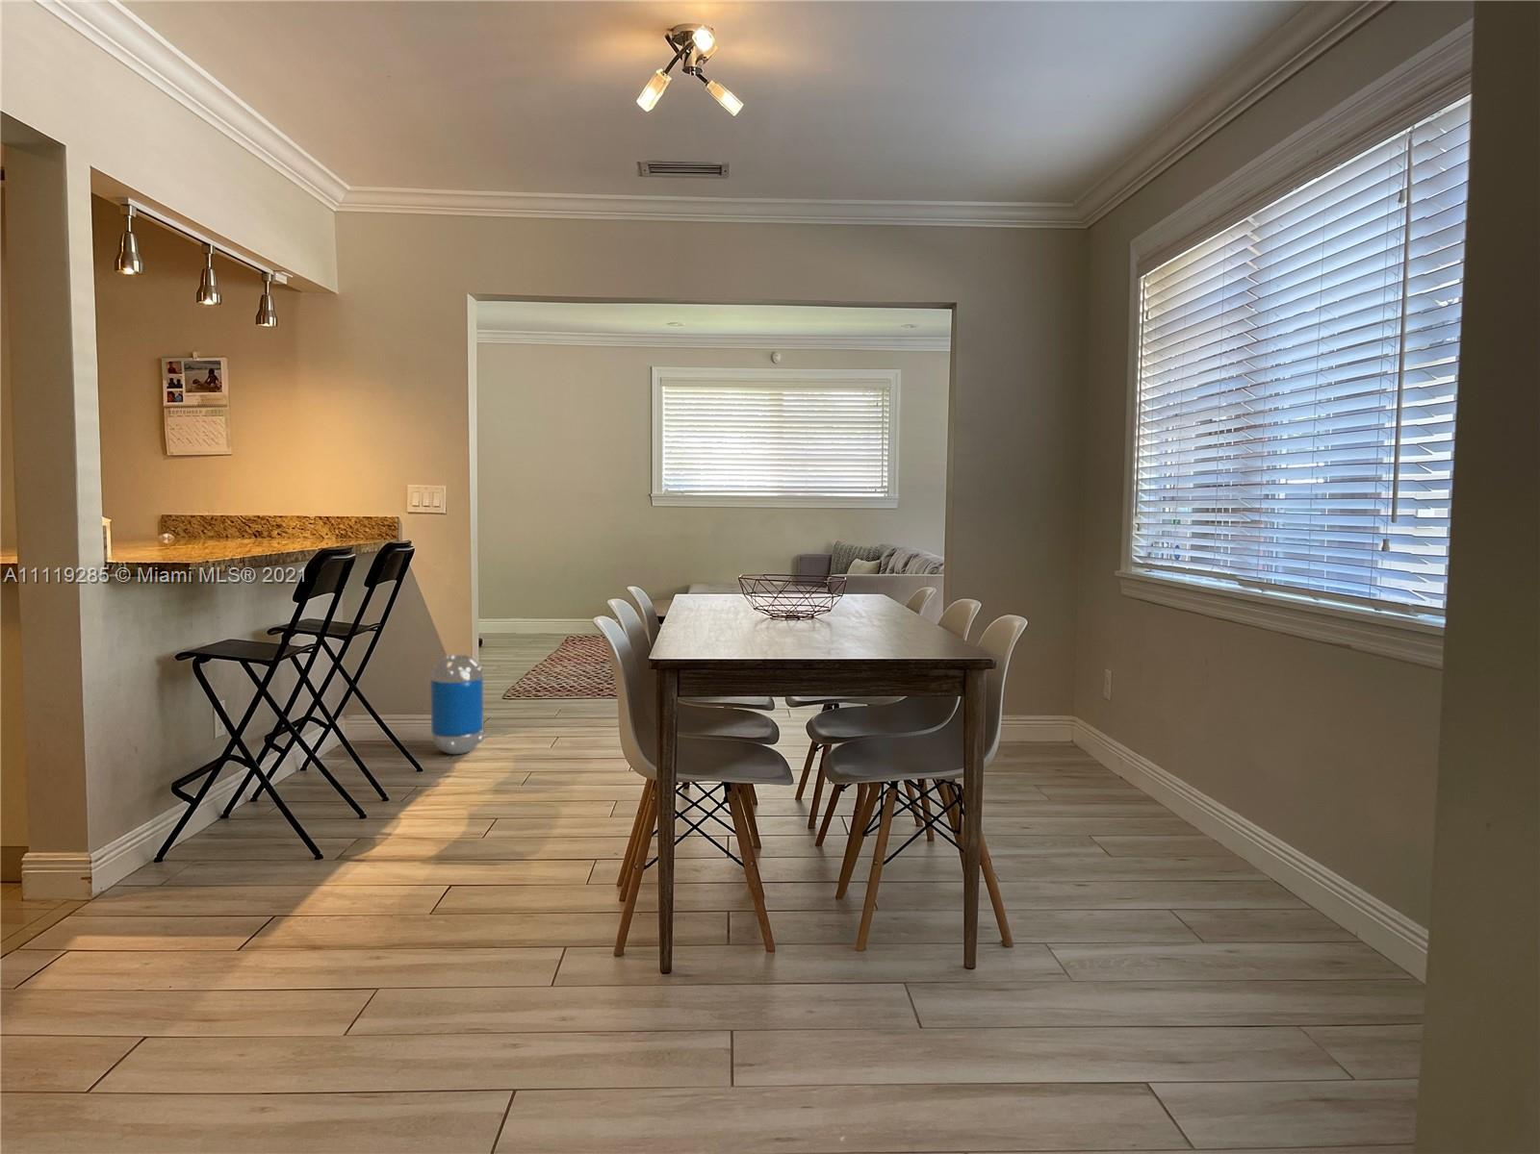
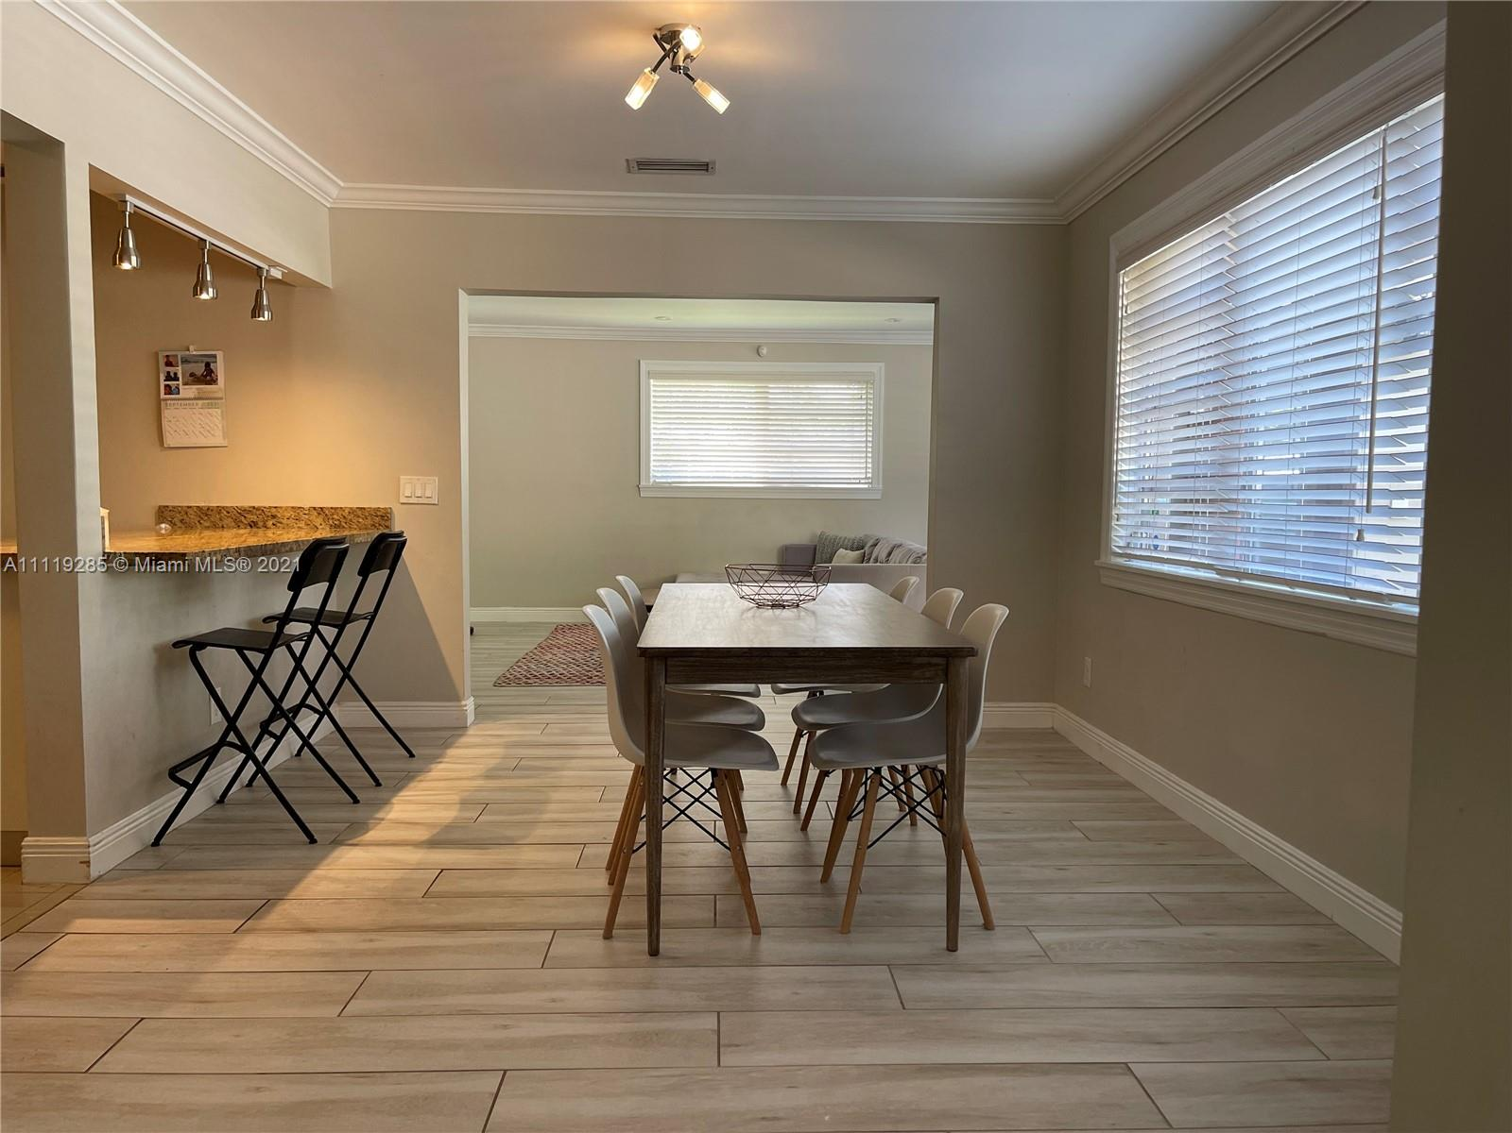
- trash can (457, 704)
